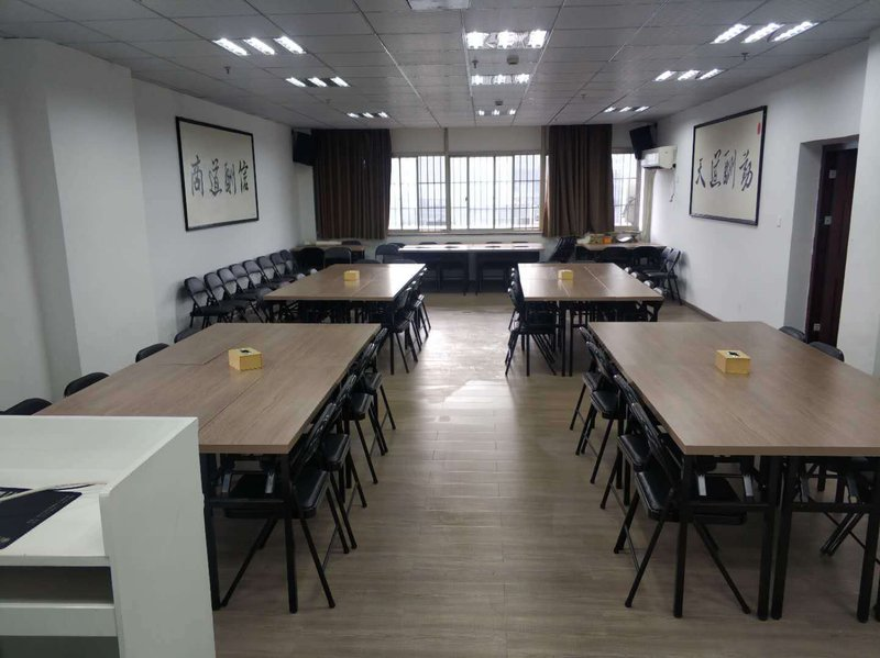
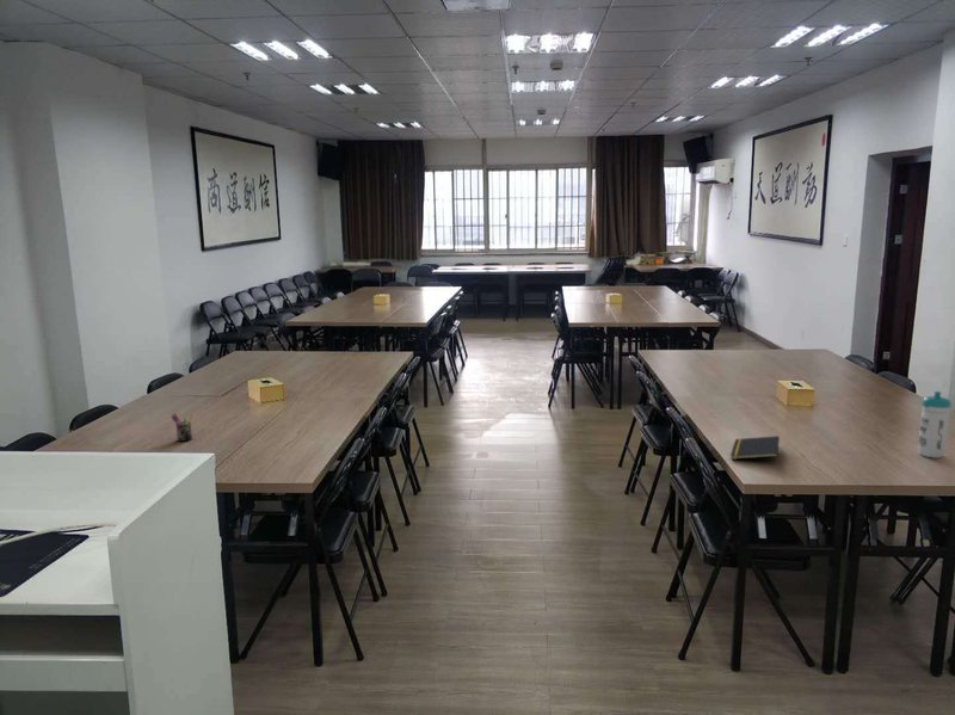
+ water bottle (934, 423)
+ notepad (754, 446)
+ pen holder (183, 425)
